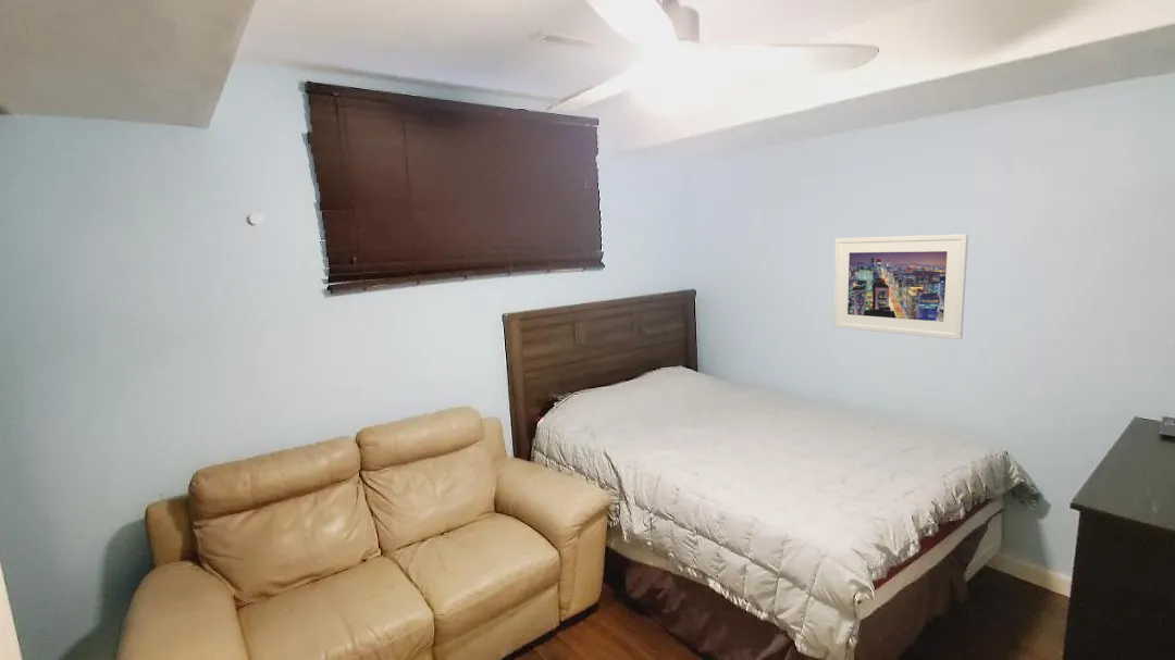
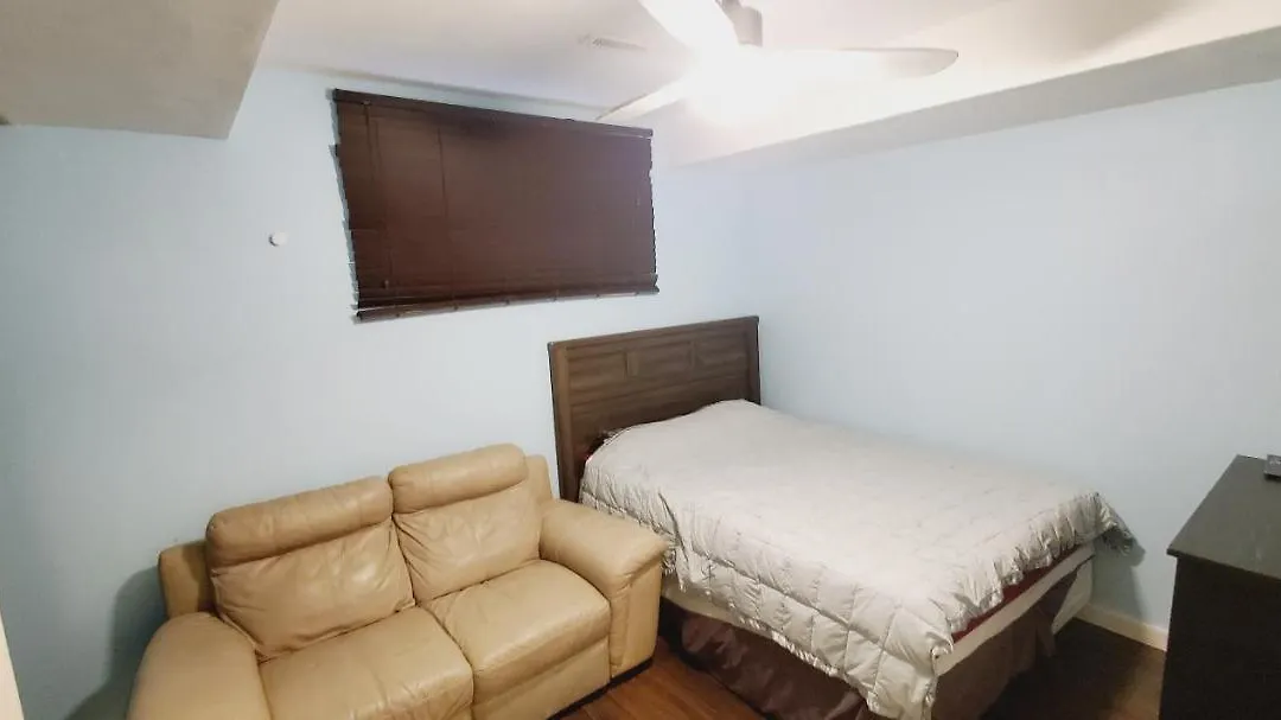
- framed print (893, 285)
